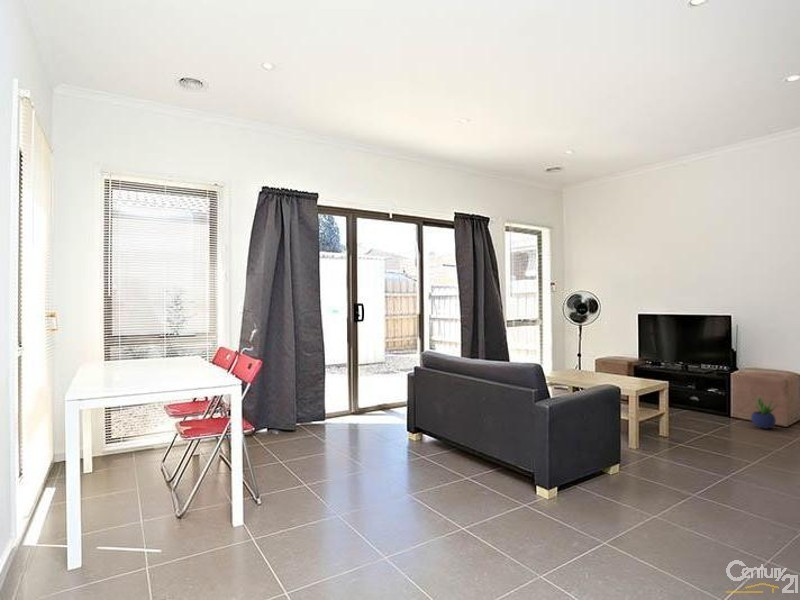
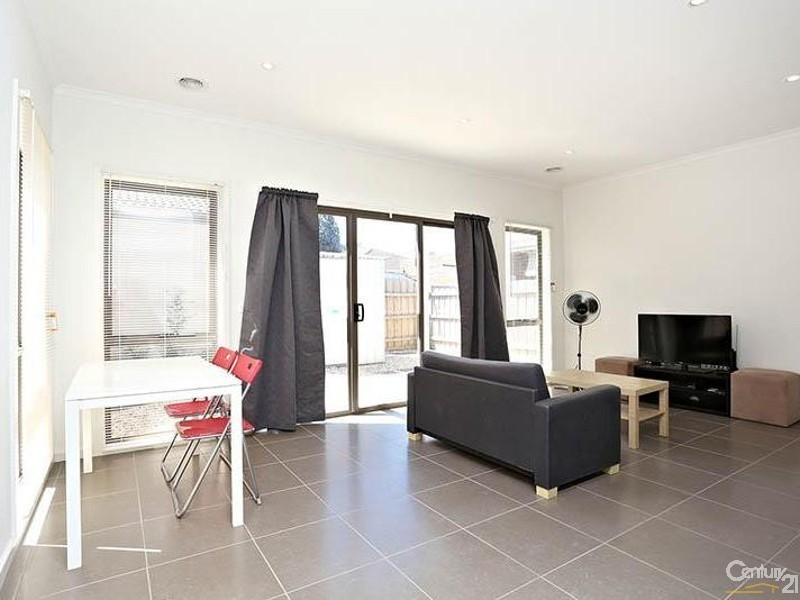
- potted plant (765, 411)
